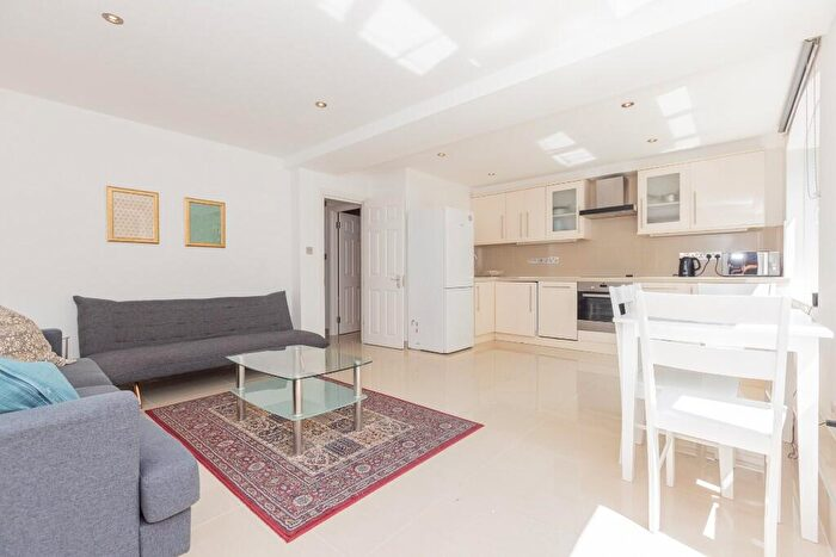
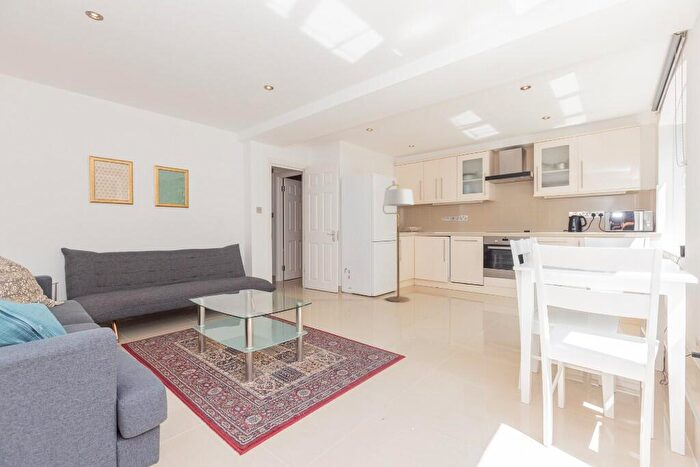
+ floor lamp (397, 242)
